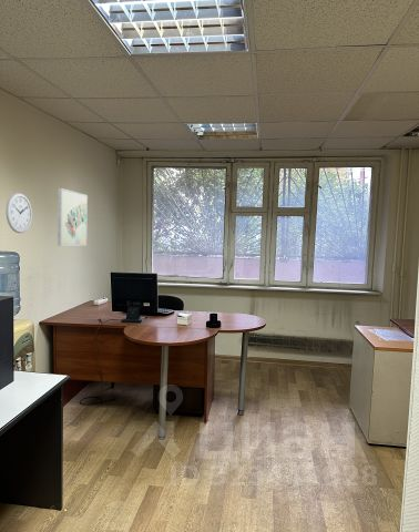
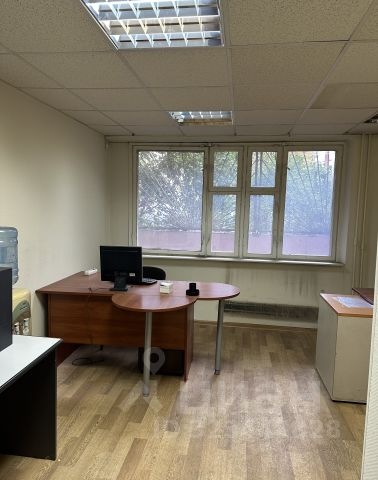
- wall art (73, 218)
- wall clock (20, 213)
